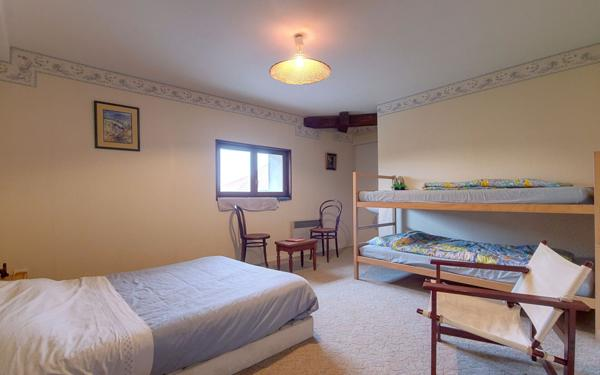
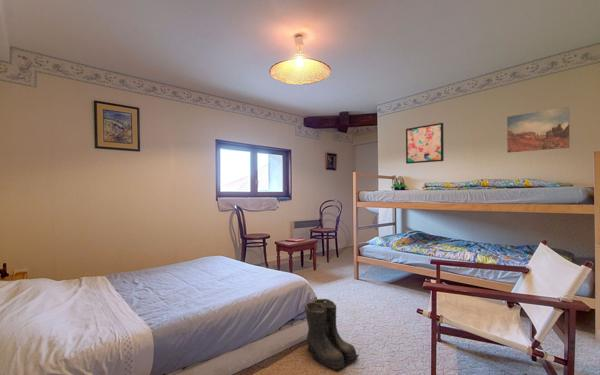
+ wall art (536, 131)
+ wall art (423, 144)
+ boots (329, 331)
